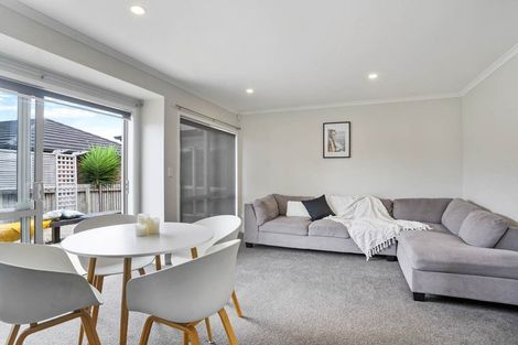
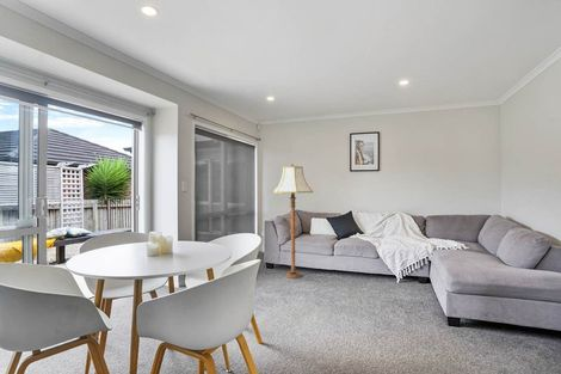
+ floor lamp (292, 219)
